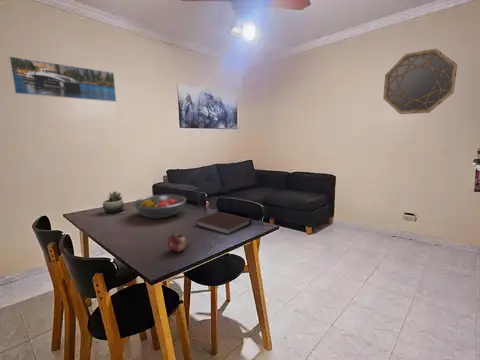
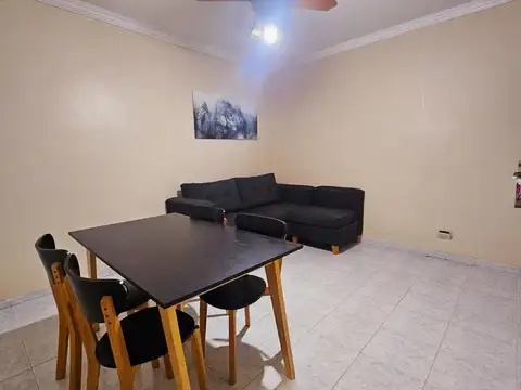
- home mirror (417, 83)
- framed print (69, 82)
- fruit bowl (160, 205)
- succulent plant (113, 201)
- apple (176, 241)
- notebook (223, 222)
